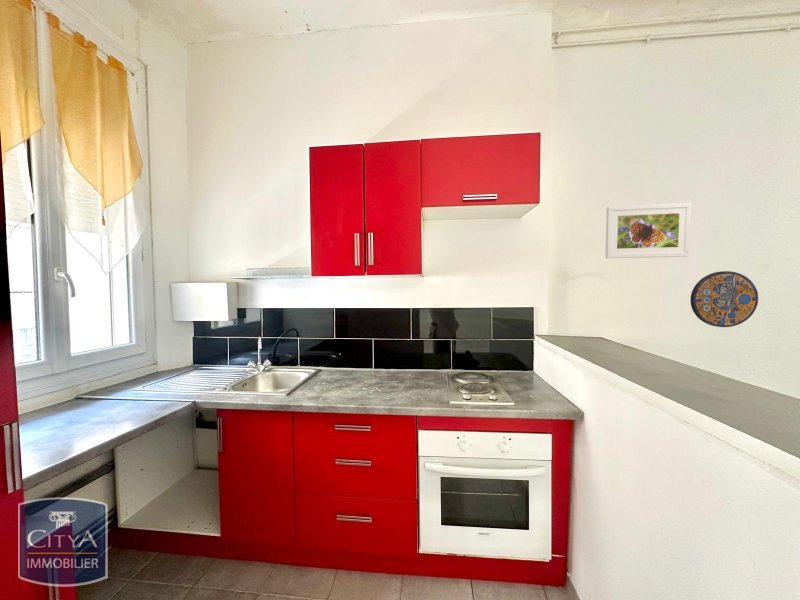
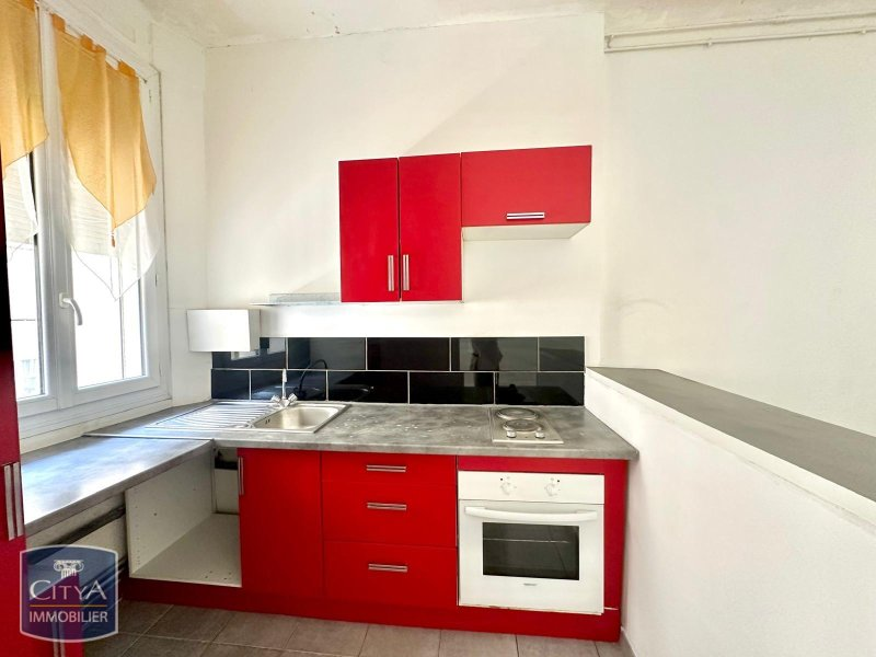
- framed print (647, 231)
- manhole cover (723, 299)
